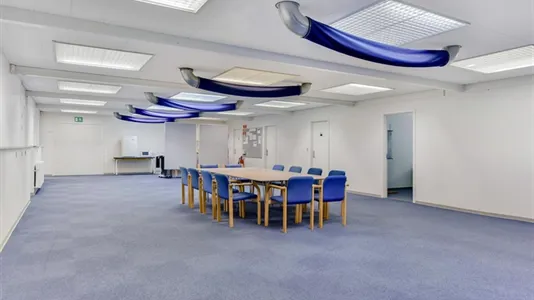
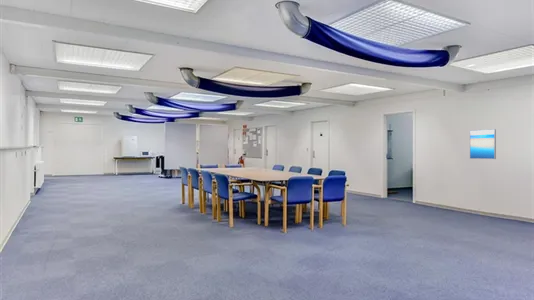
+ wall art (482, 144)
